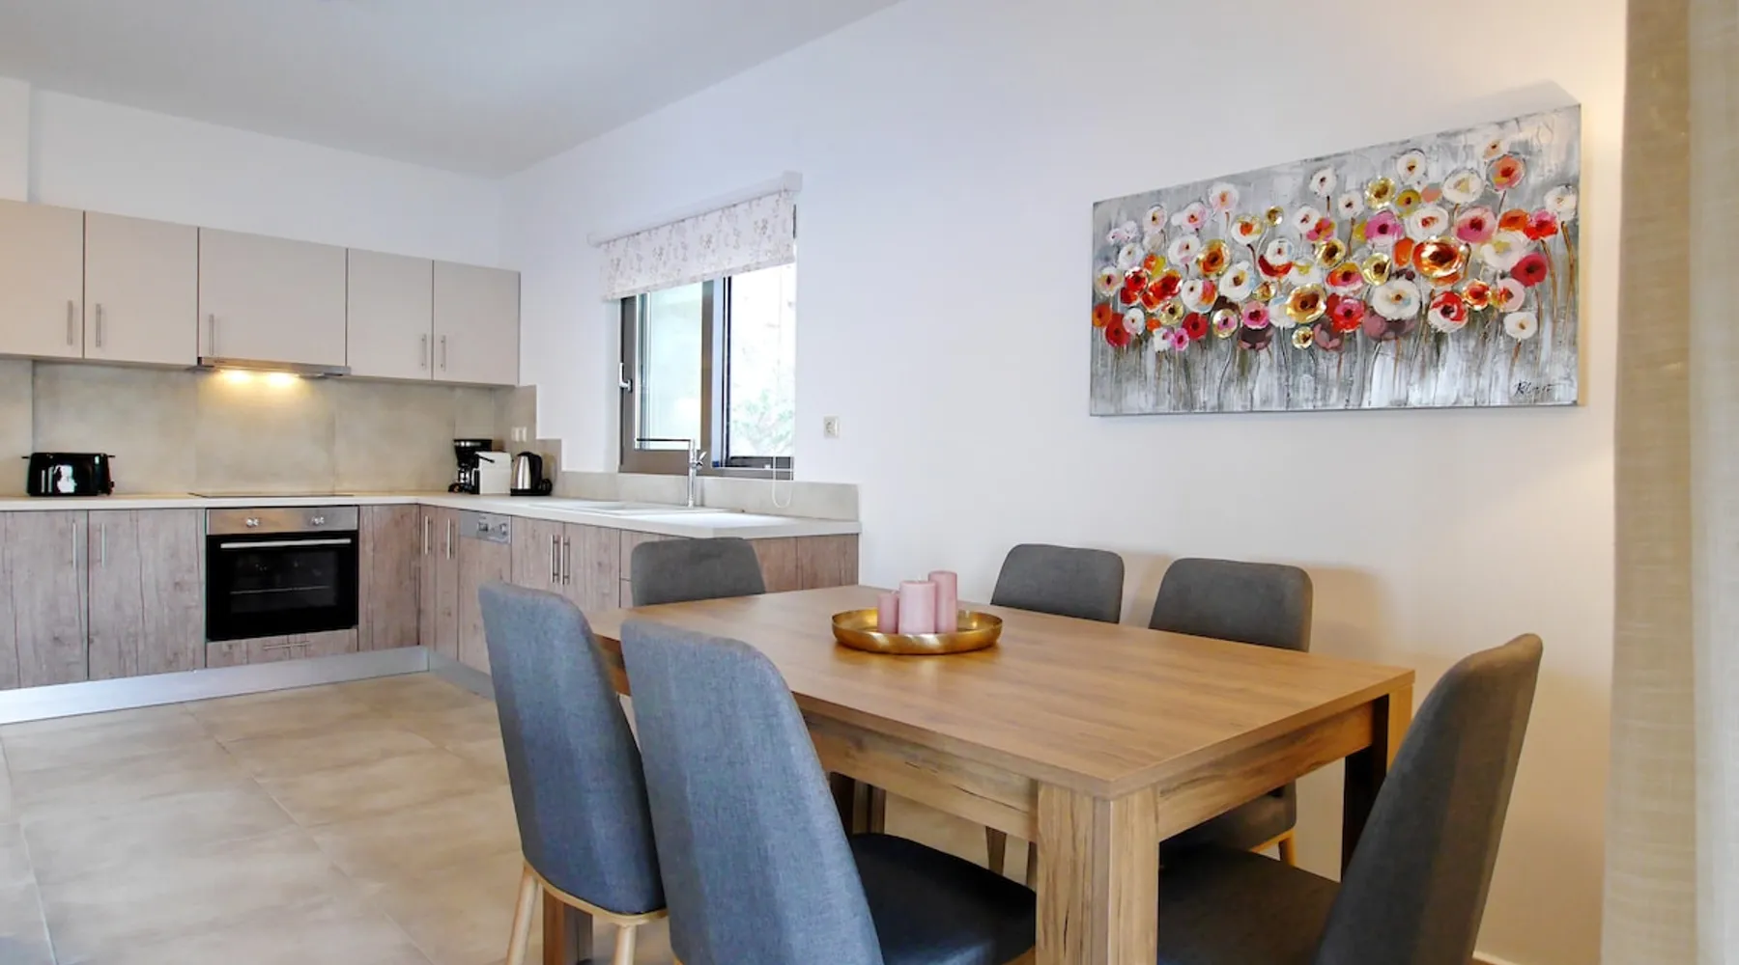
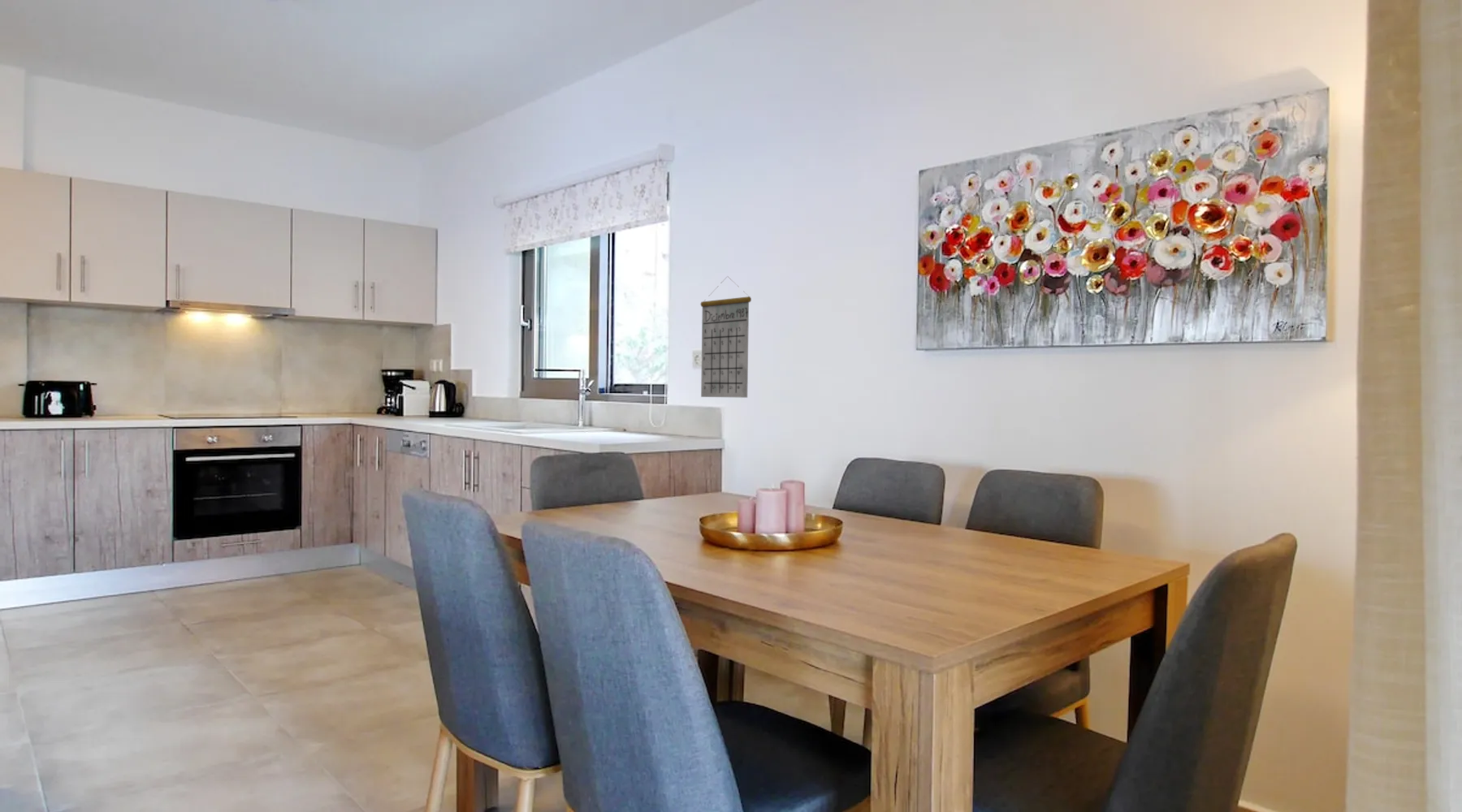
+ calendar (725, 336)
